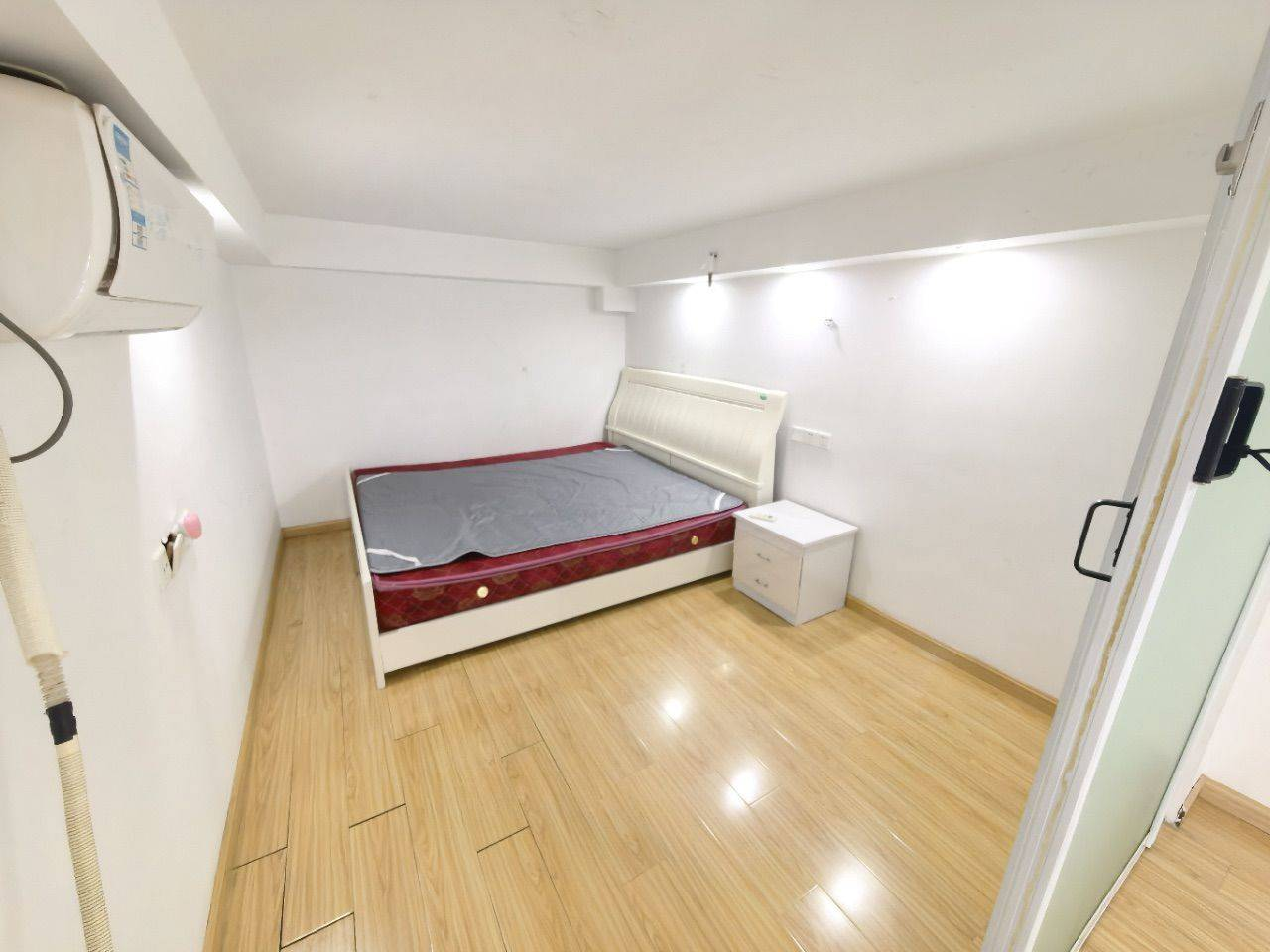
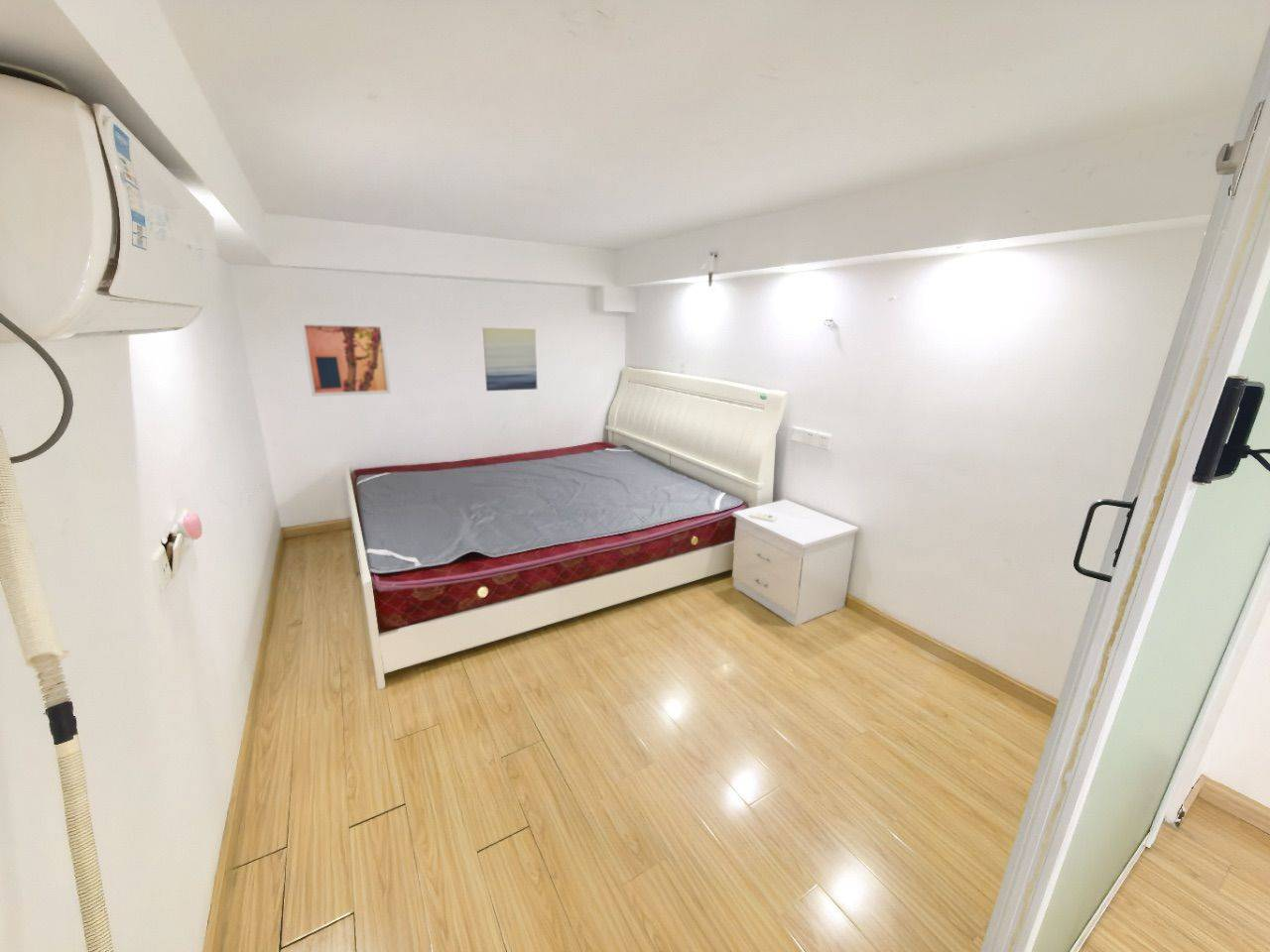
+ wall art (347, 359)
+ wall art (511, 359)
